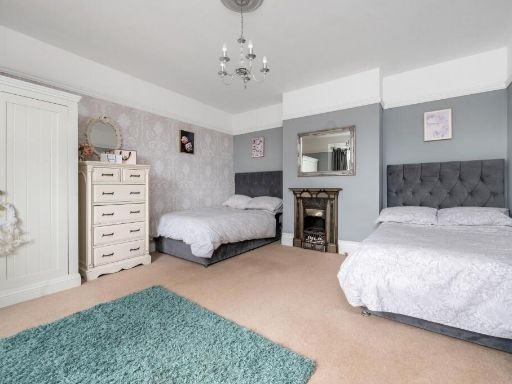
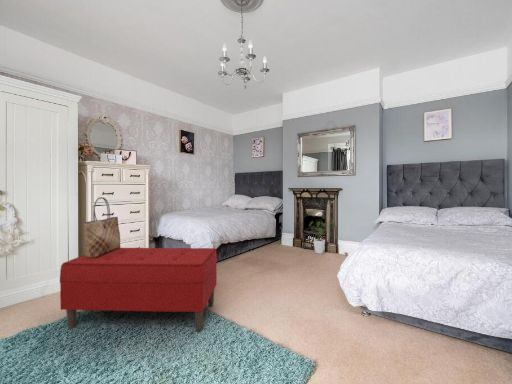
+ bench (147, 285)
+ tote bag (103, 224)
+ house plant (320, 237)
